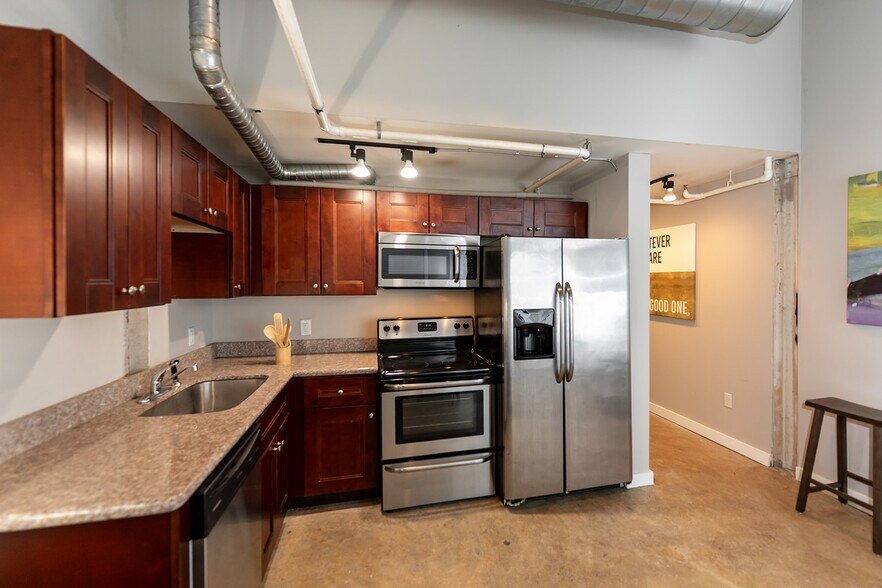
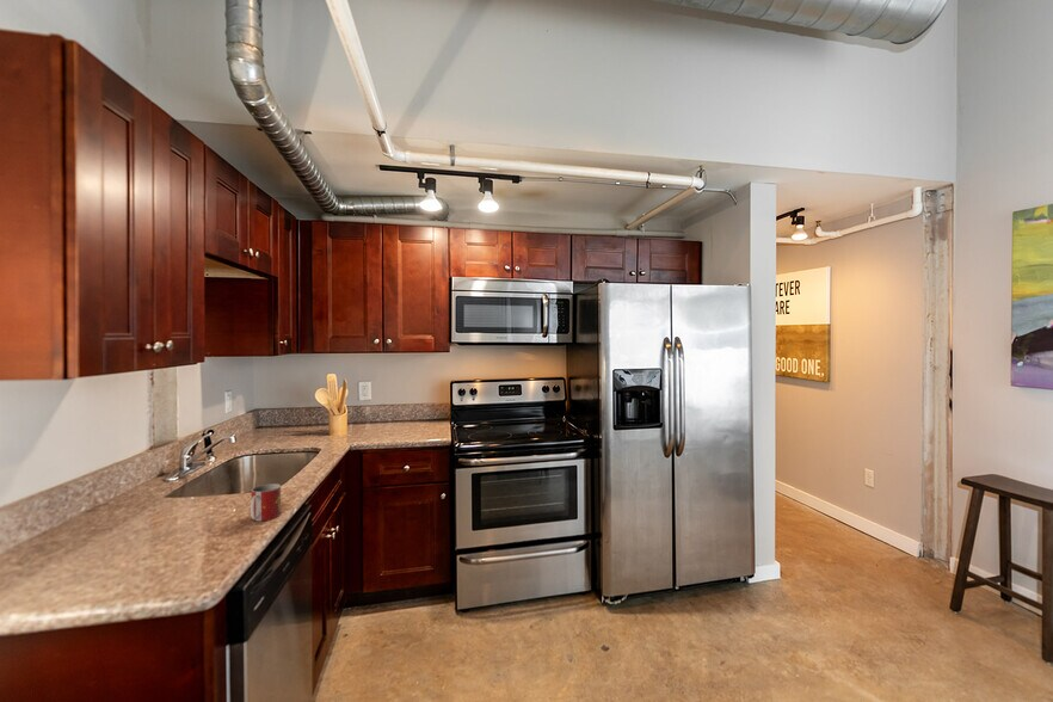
+ mug (263, 503)
